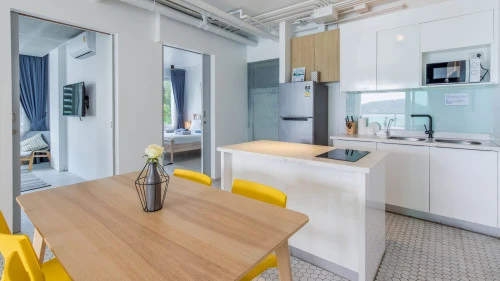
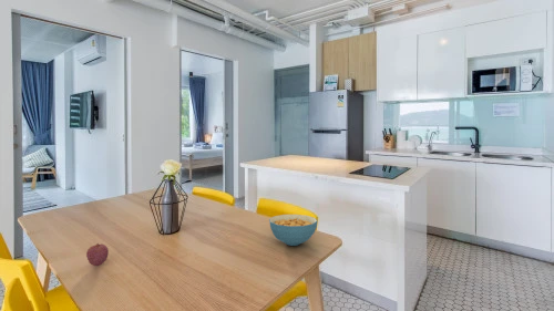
+ cereal bowl (293, 231)
+ fruit (98, 253)
